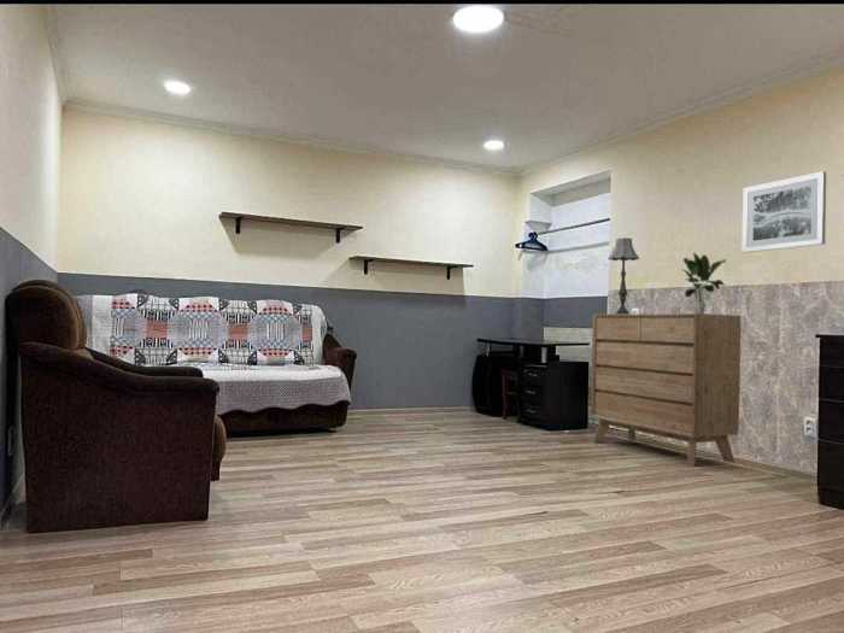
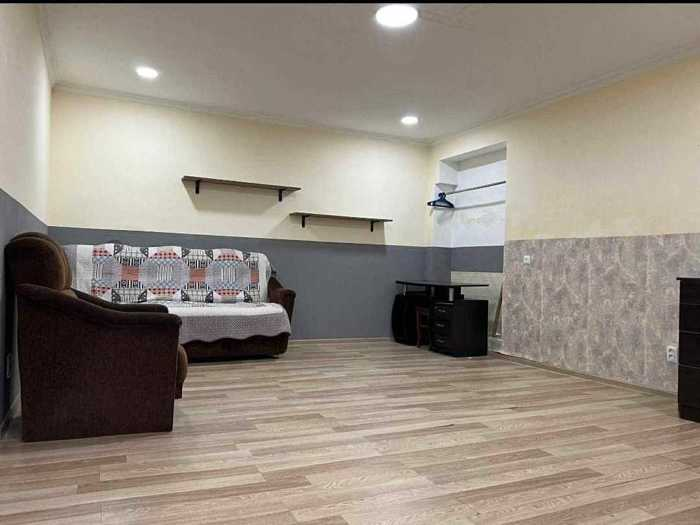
- potted plant (703, 281)
- wall art (781, 213)
- dresser (660, 382)
- table lamp (622, 276)
